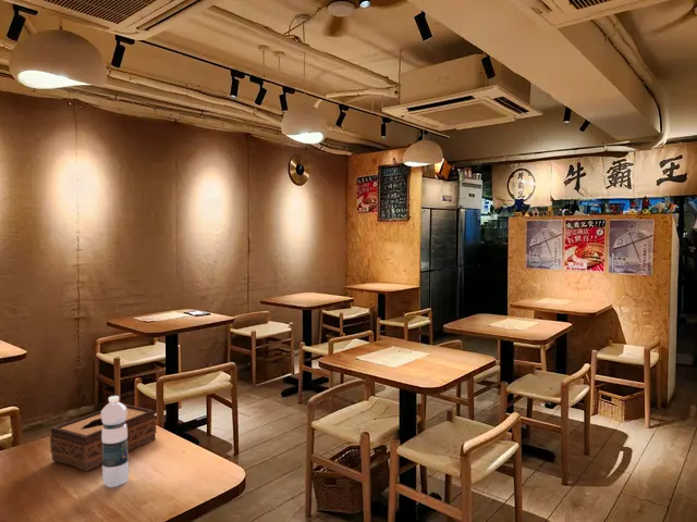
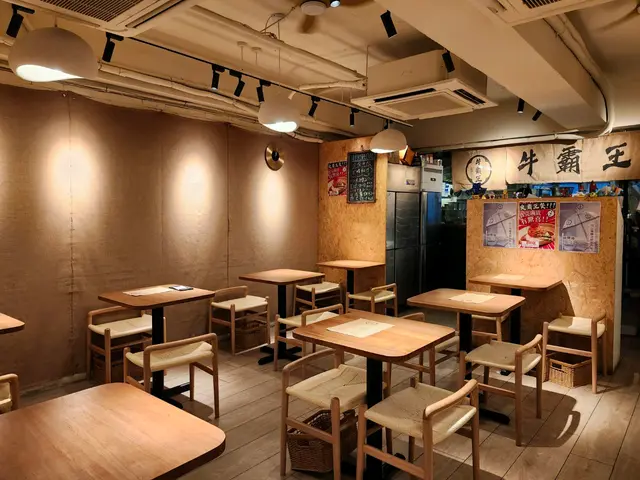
- water bottle (114, 439)
- tissue box (101, 433)
